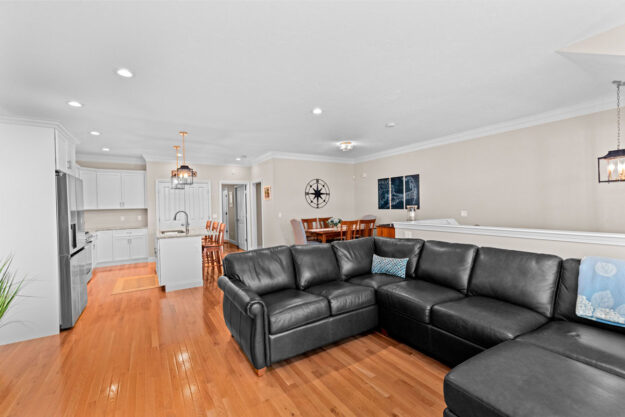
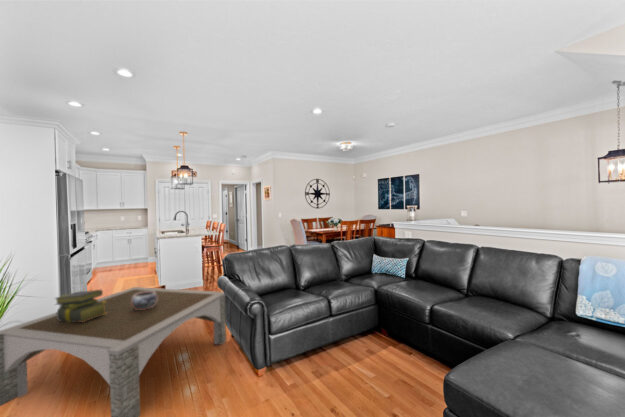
+ stack of books (80, 304)
+ decorative bowl (144, 300)
+ coffee table (129, 338)
